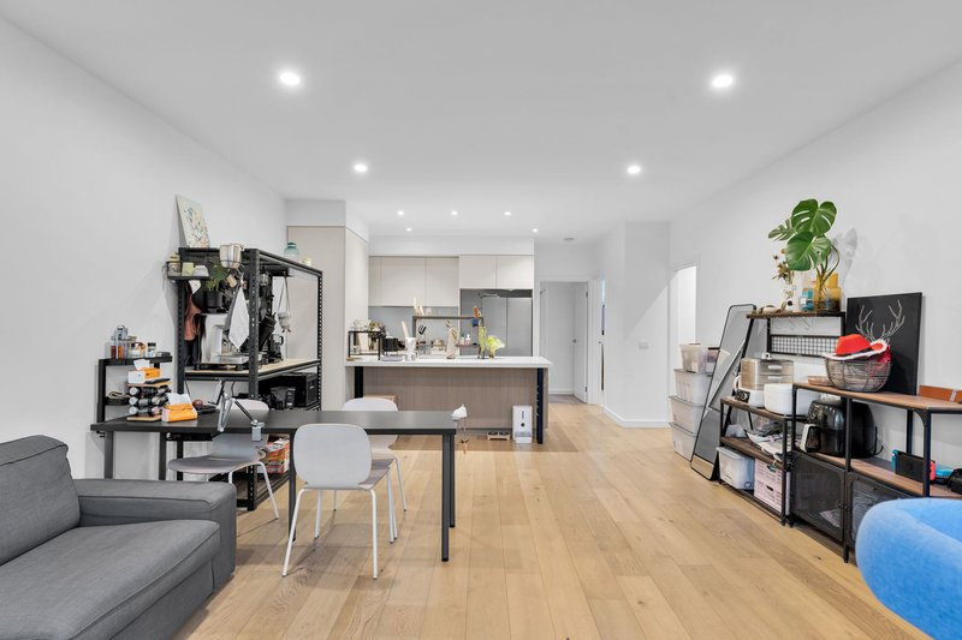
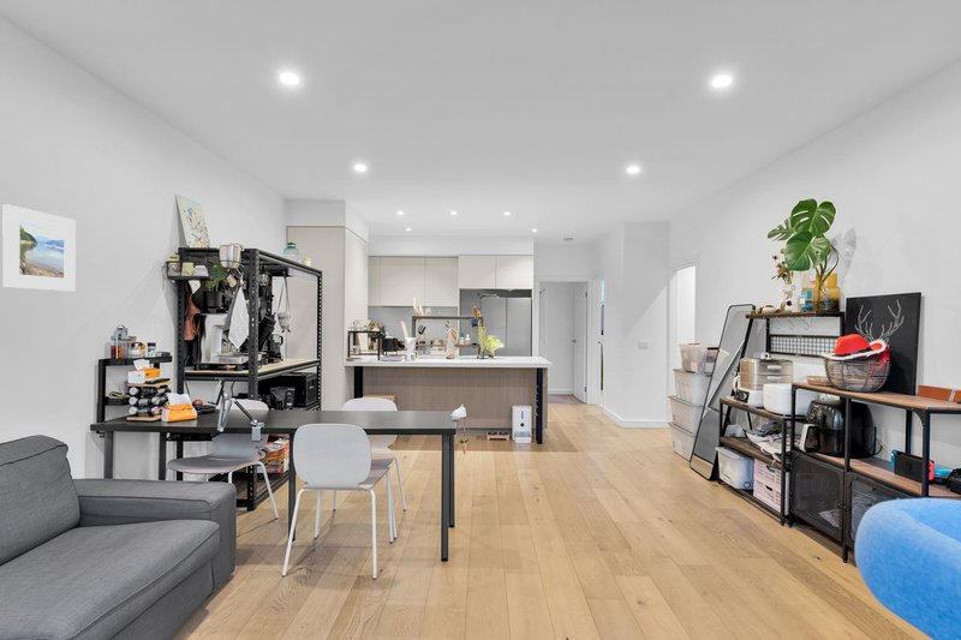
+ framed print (41, 251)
